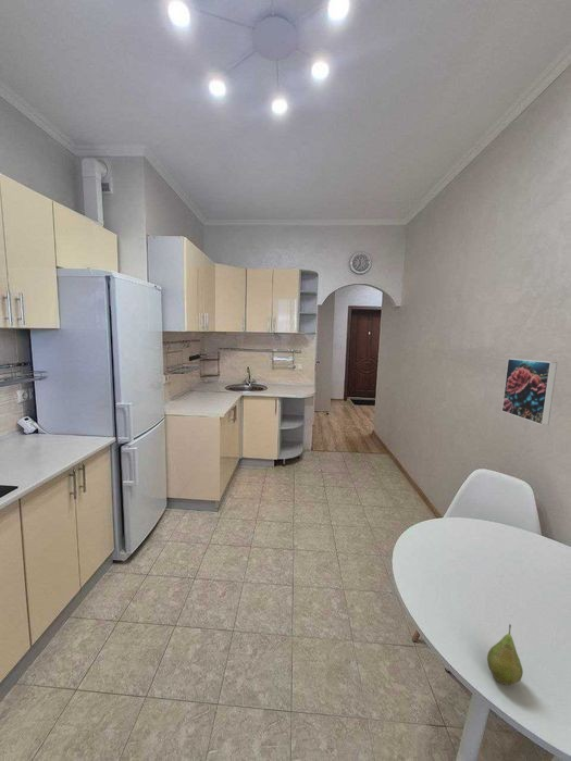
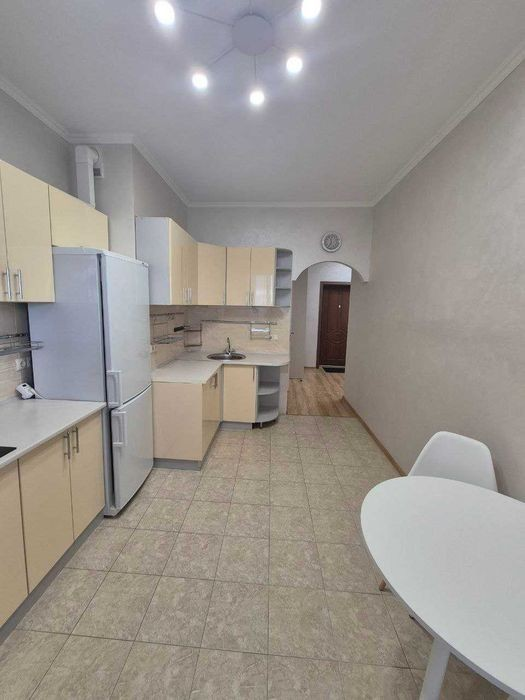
- fruit (505, 654)
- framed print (526, 389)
